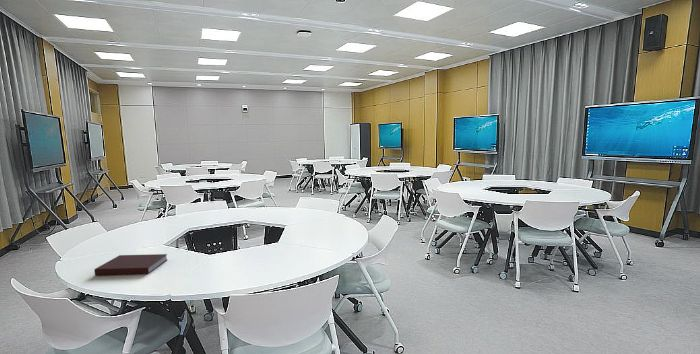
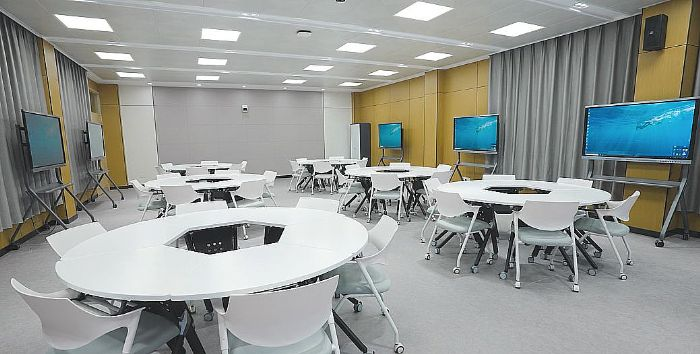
- notebook (133, 264)
